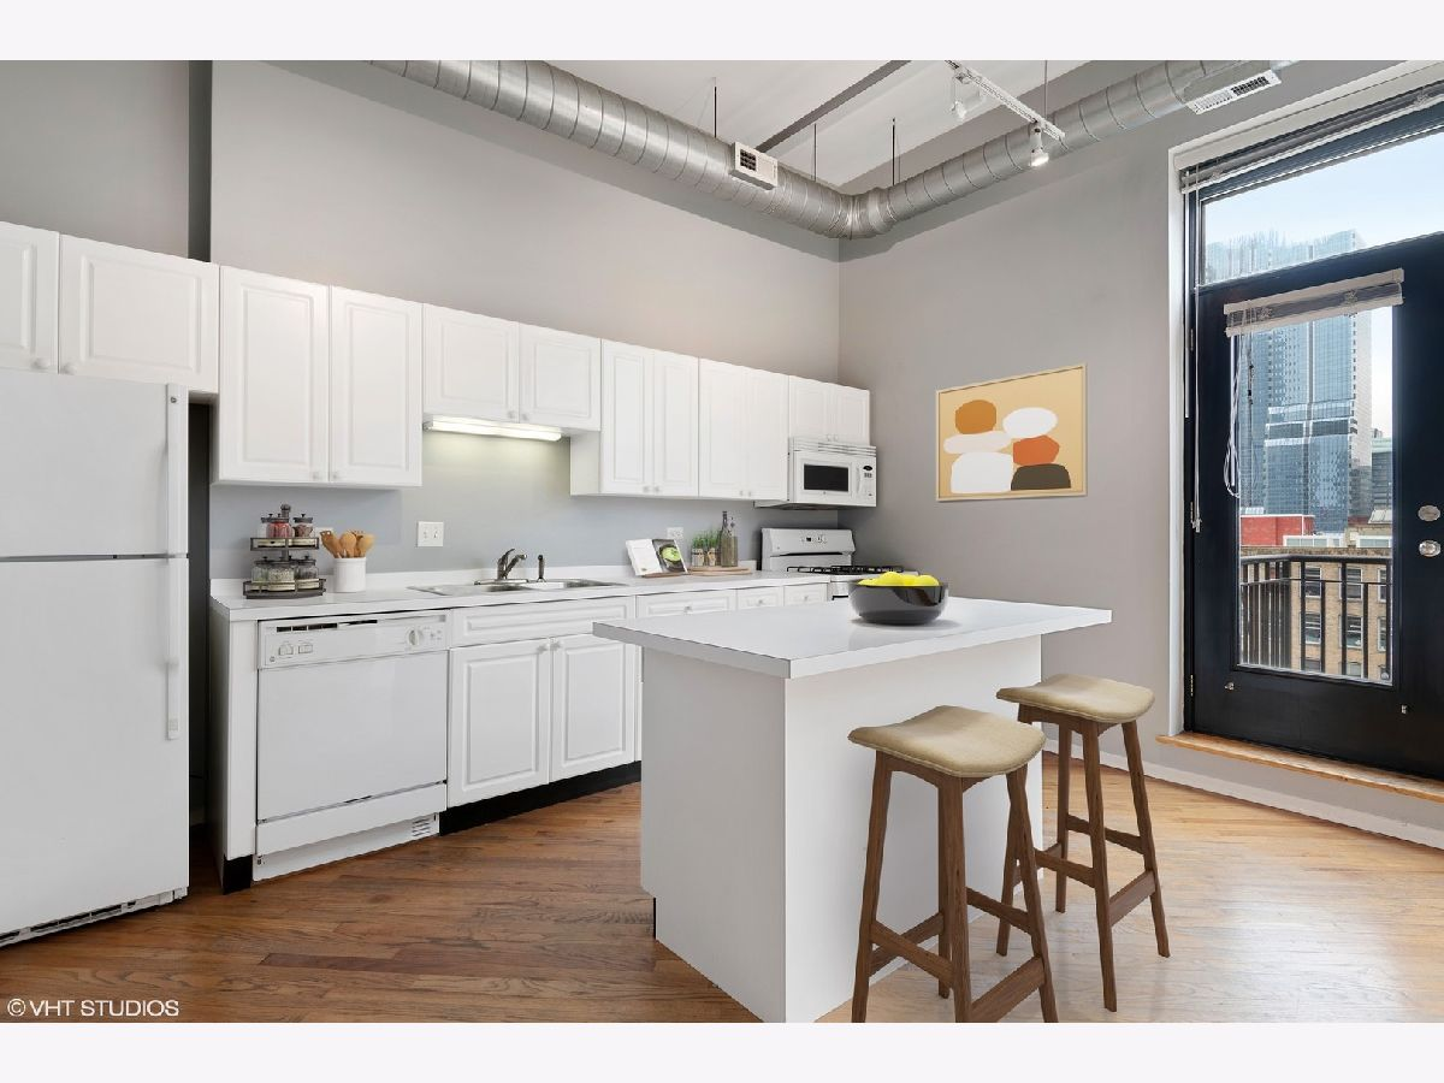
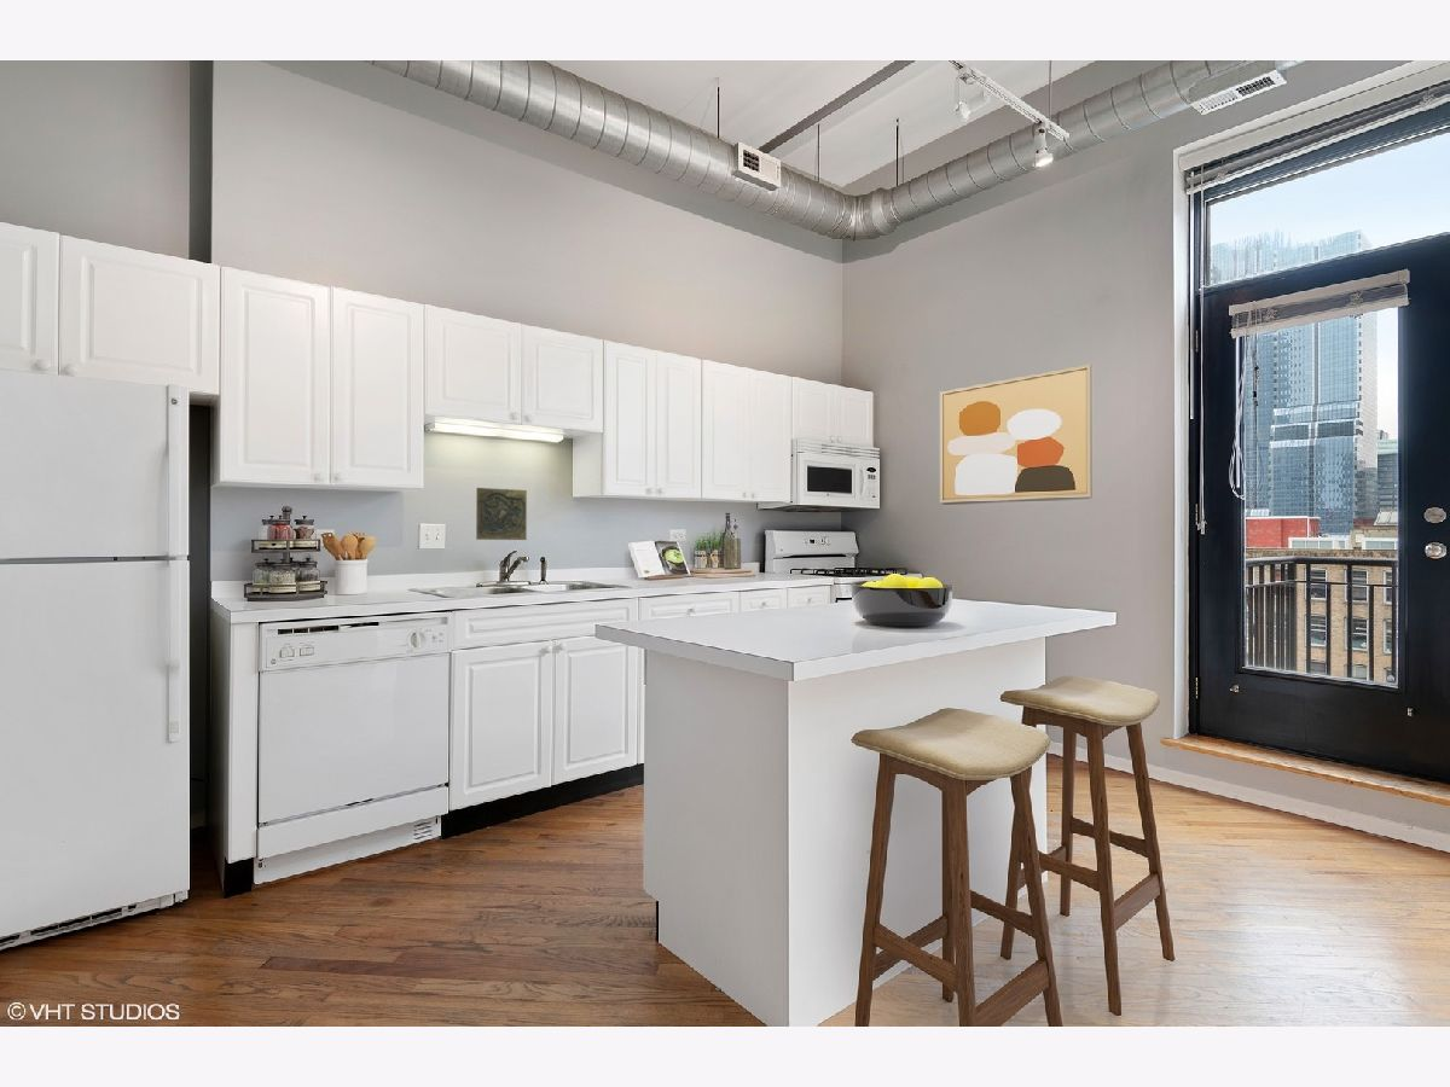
+ decorative tile (501, 513)
